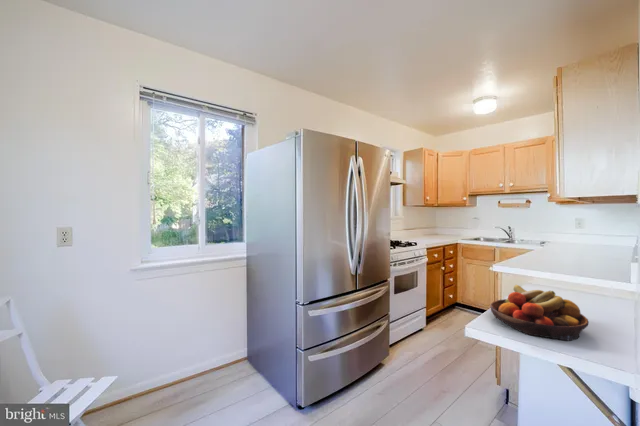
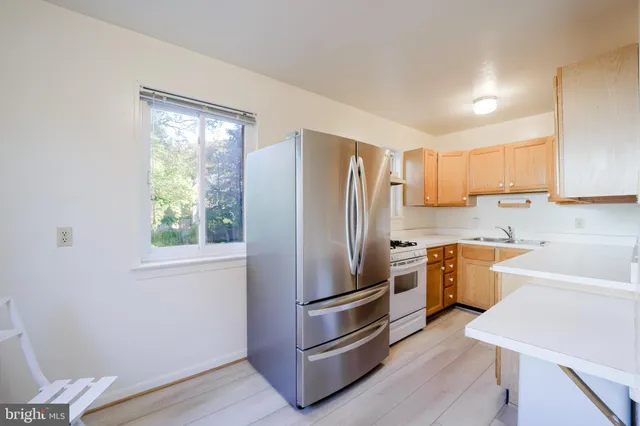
- fruit bowl (534, 307)
